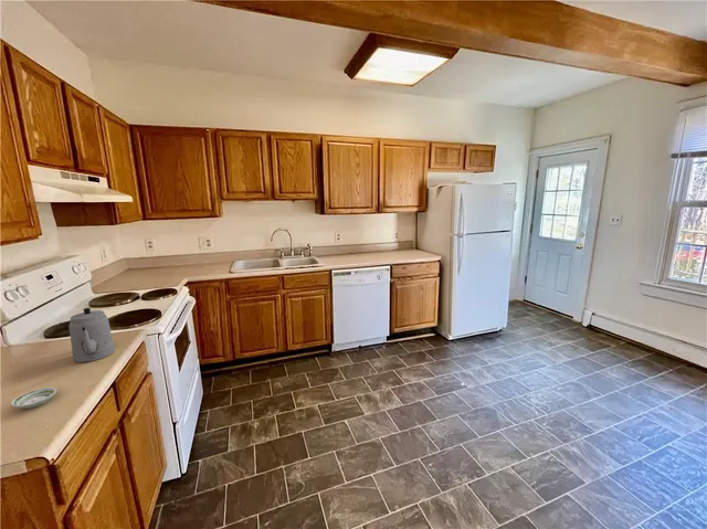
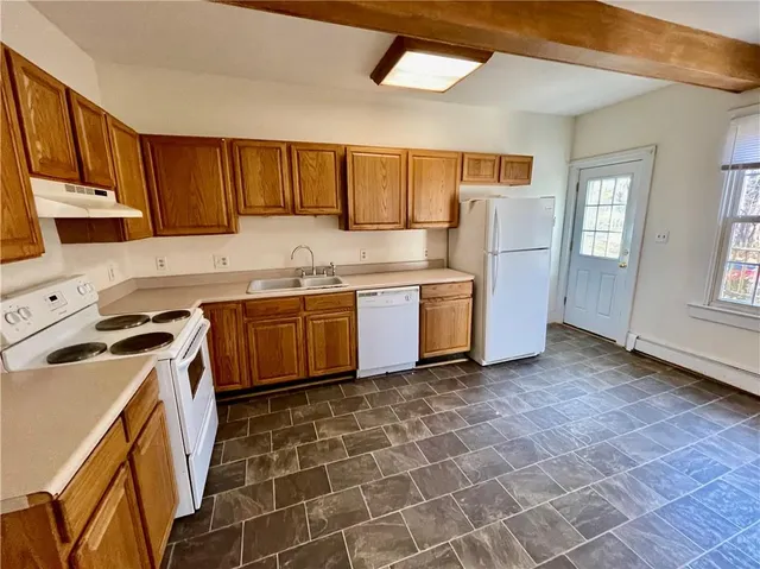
- teapot (89, 331)
- saucer (34, 399)
